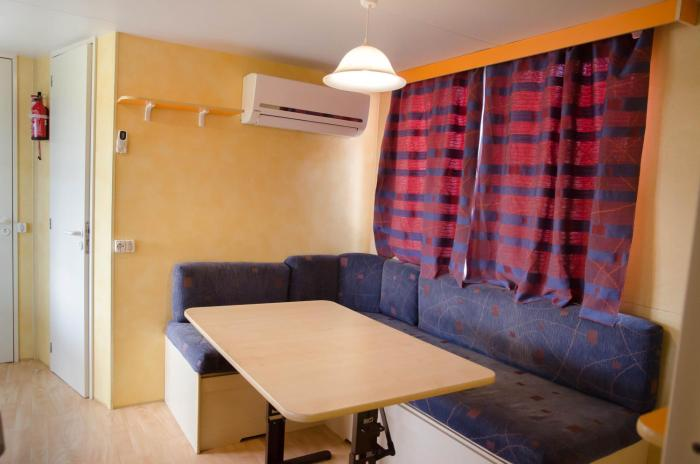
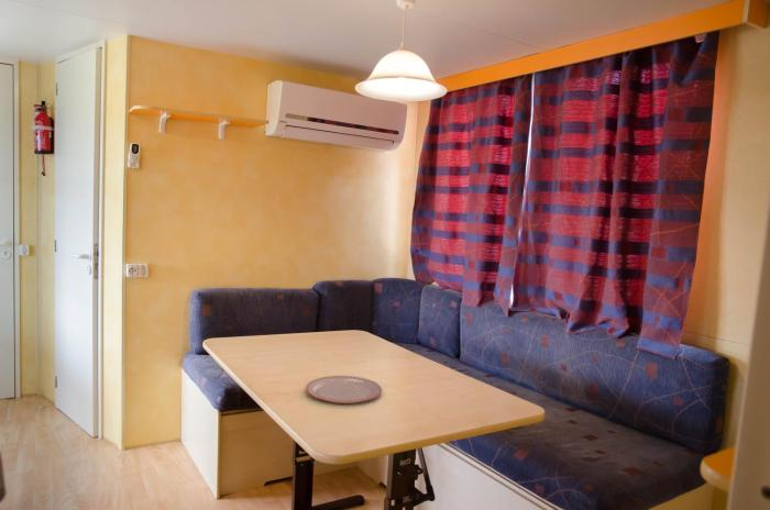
+ plate (343, 390)
